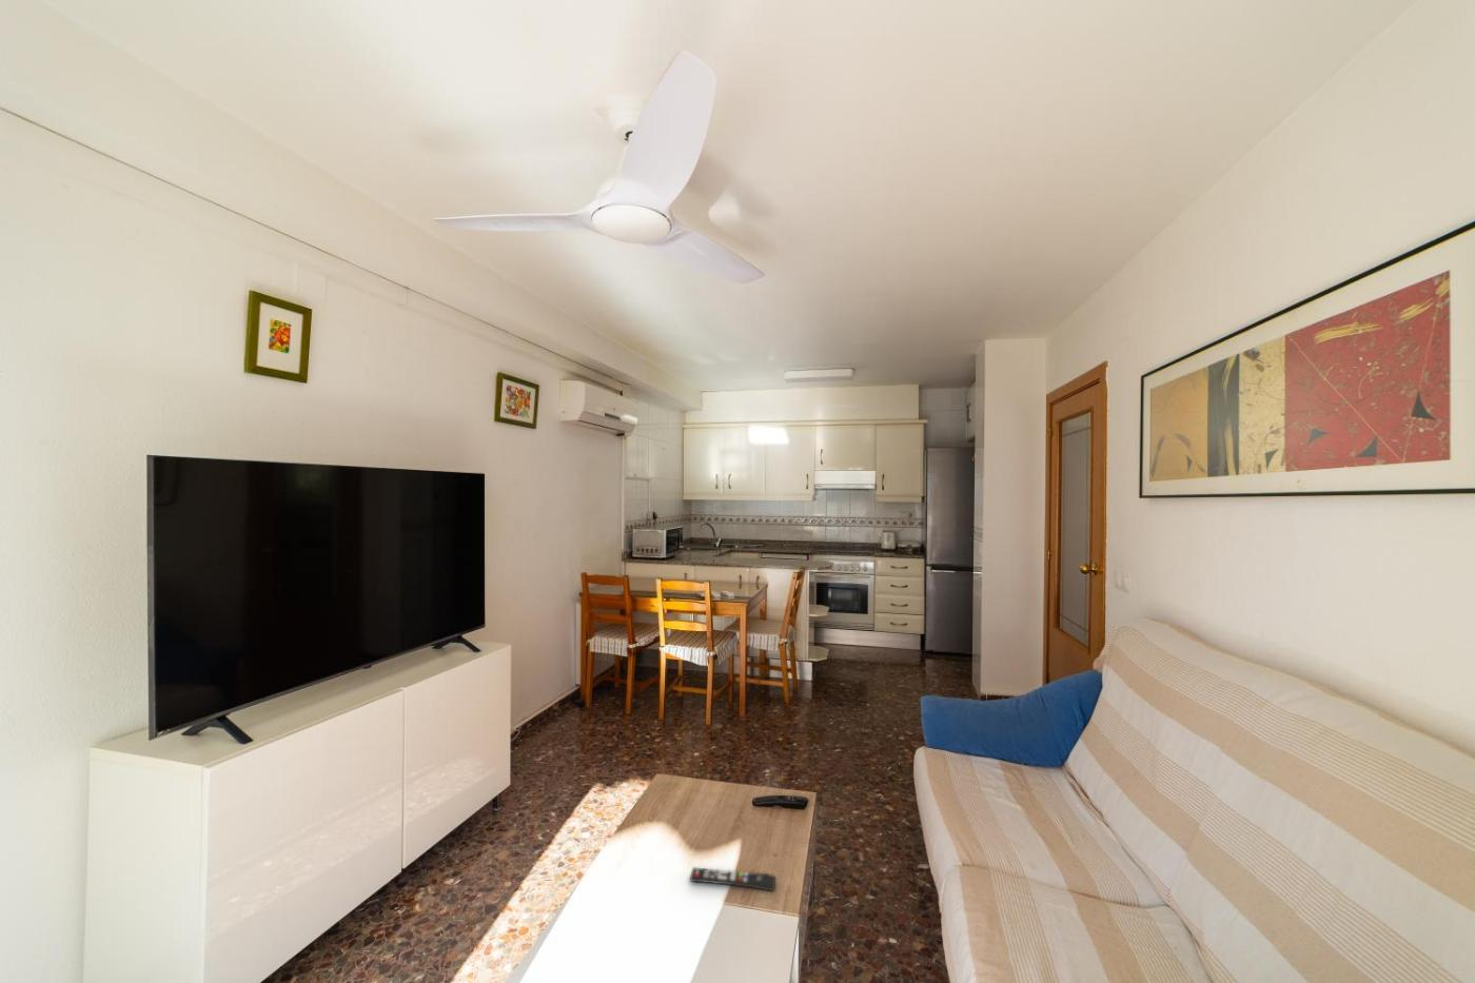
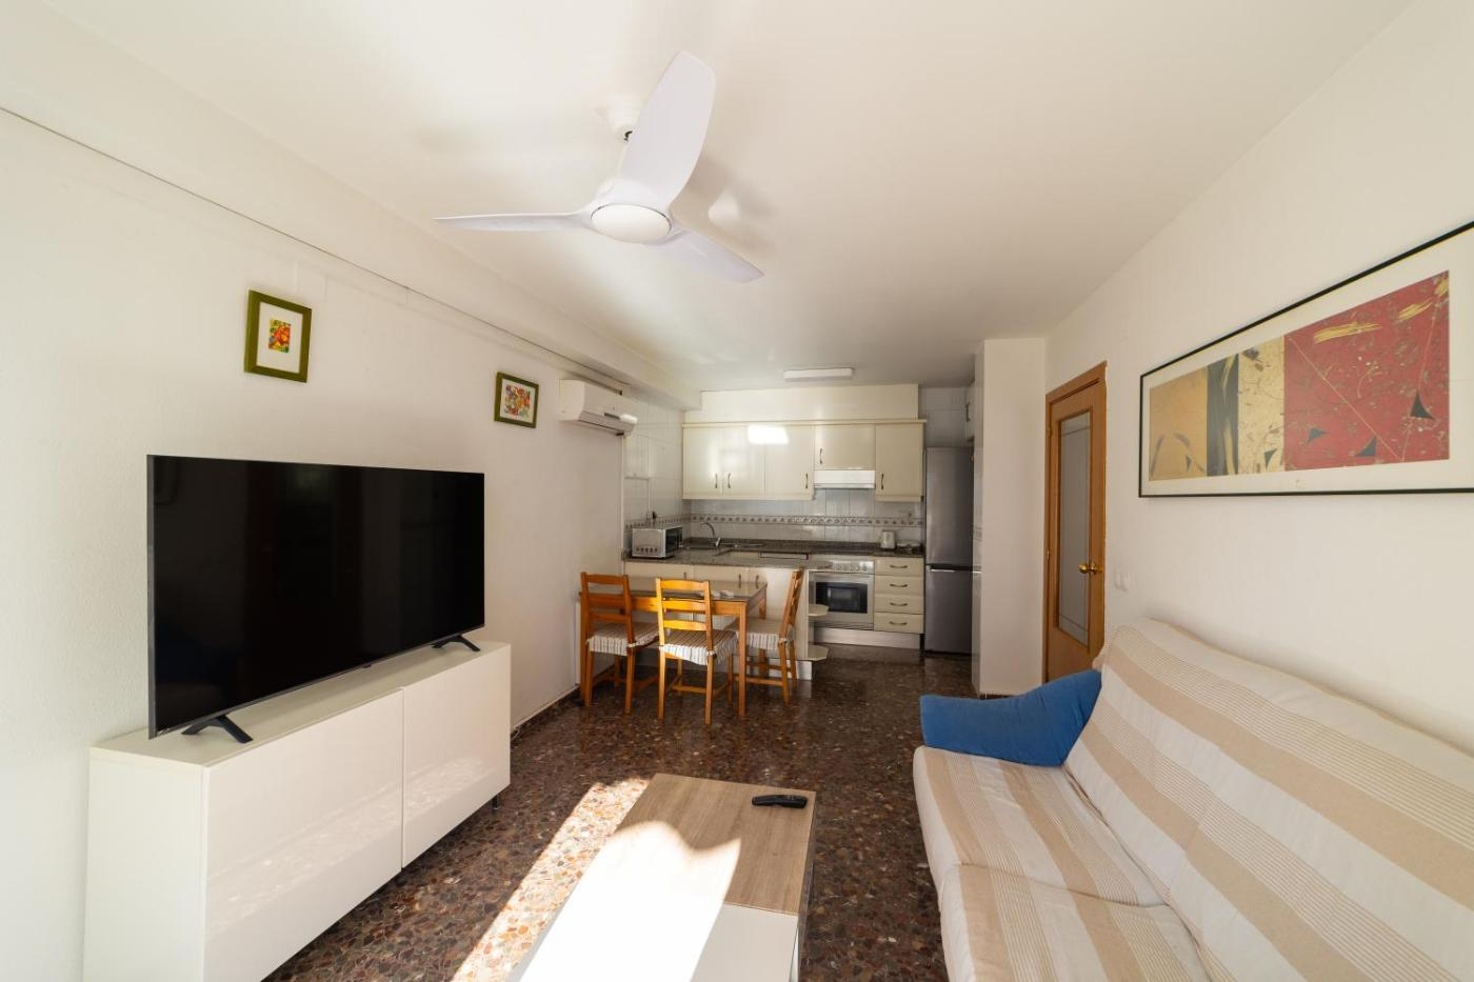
- remote control (733, 879)
